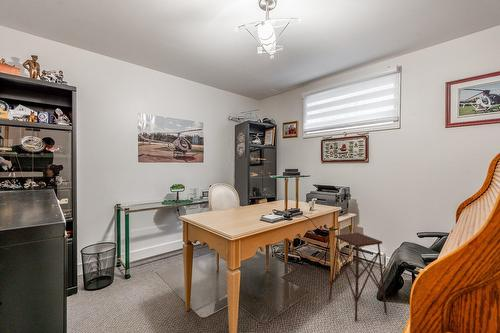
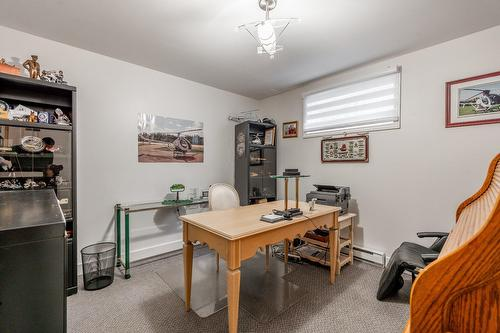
- side table (356, 271)
